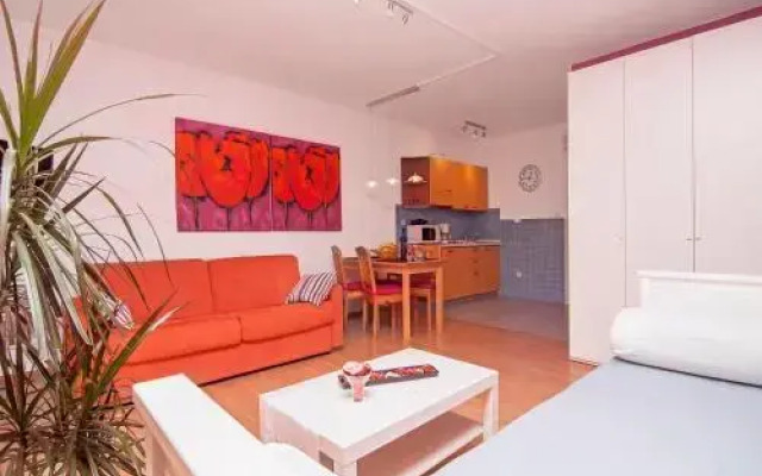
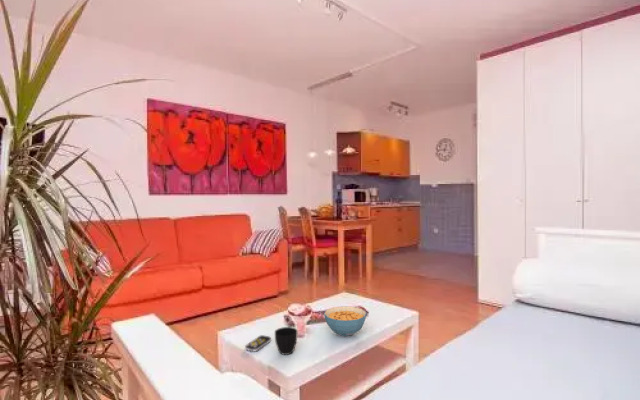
+ remote control (258, 342)
+ cereal bowl (345, 323)
+ cup (285, 342)
